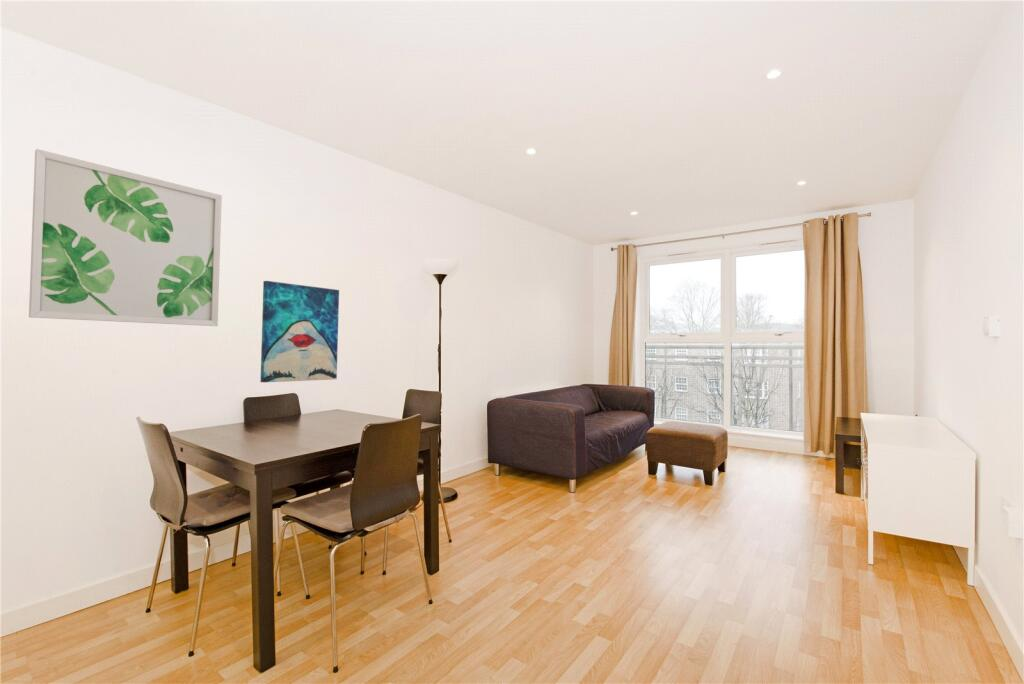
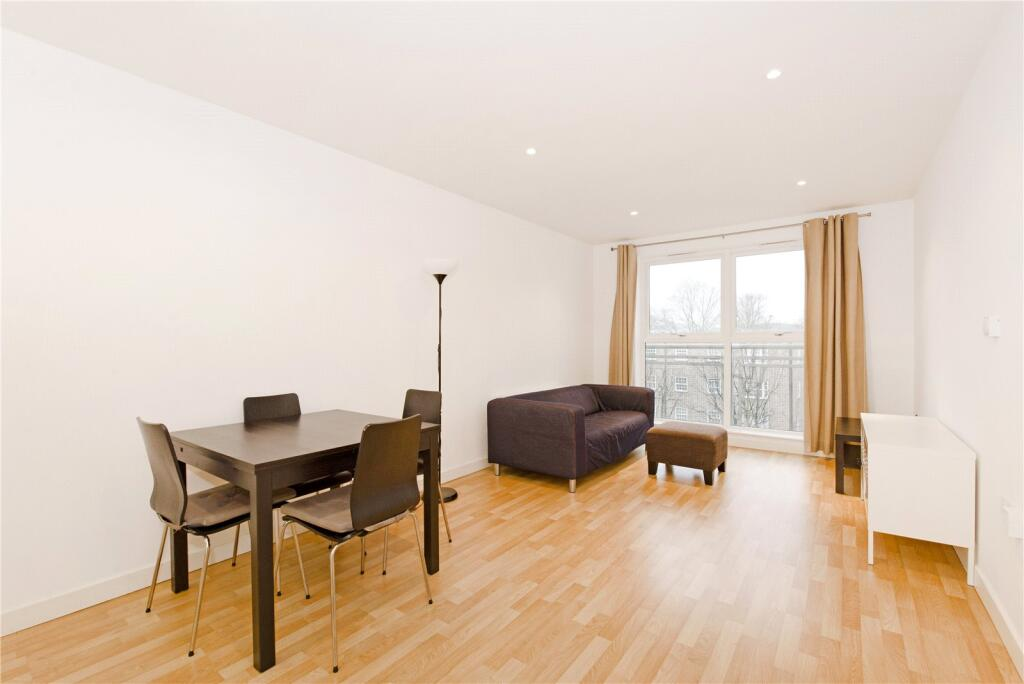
- wall art (137, 248)
- wall art (302, 333)
